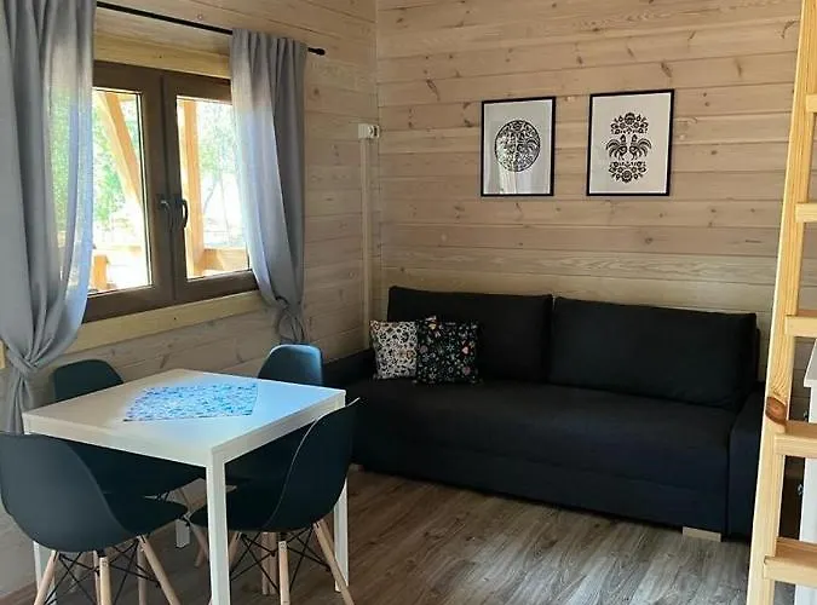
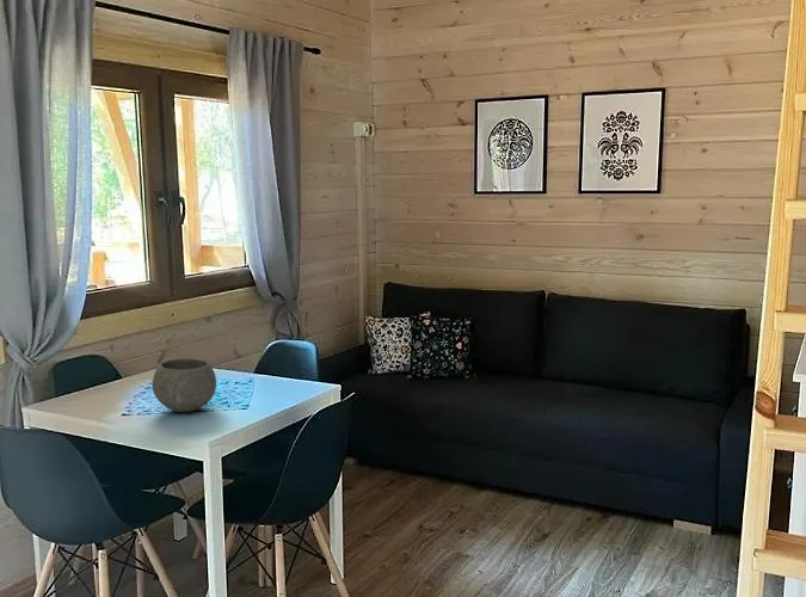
+ bowl (184, 386)
